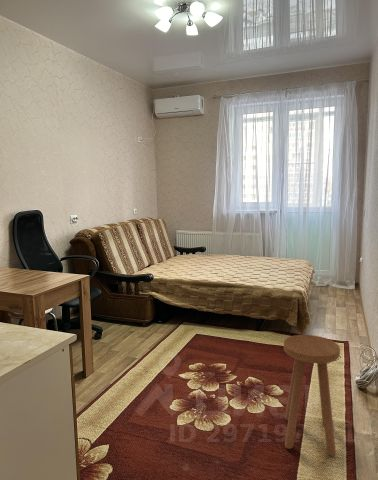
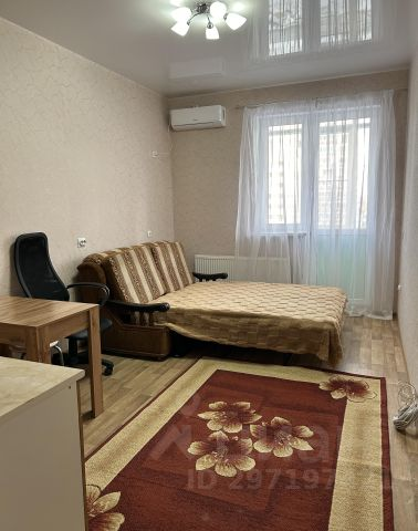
- stool (301, 389)
